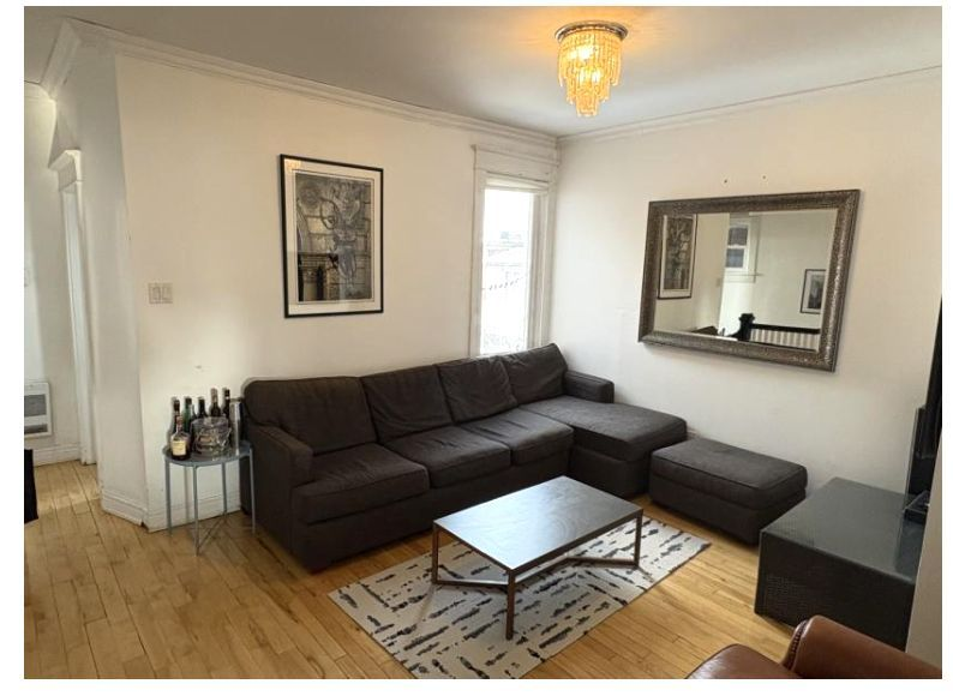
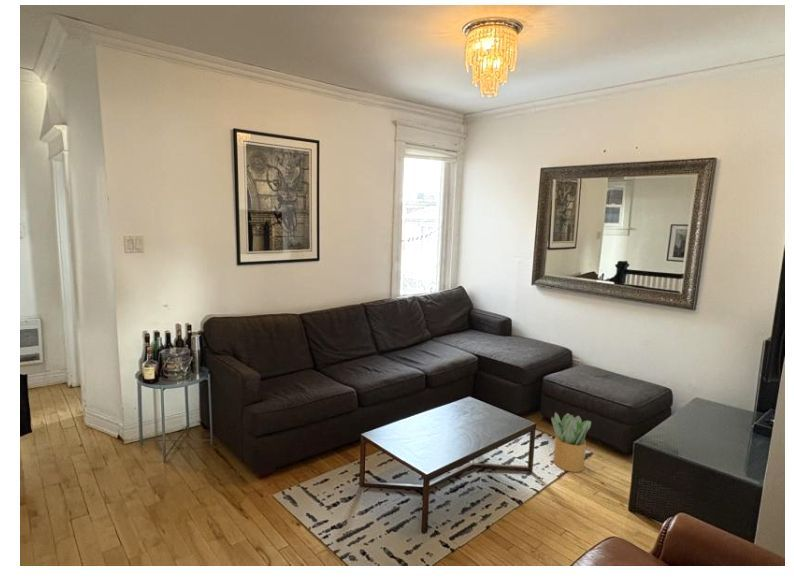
+ potted plant (568, 440)
